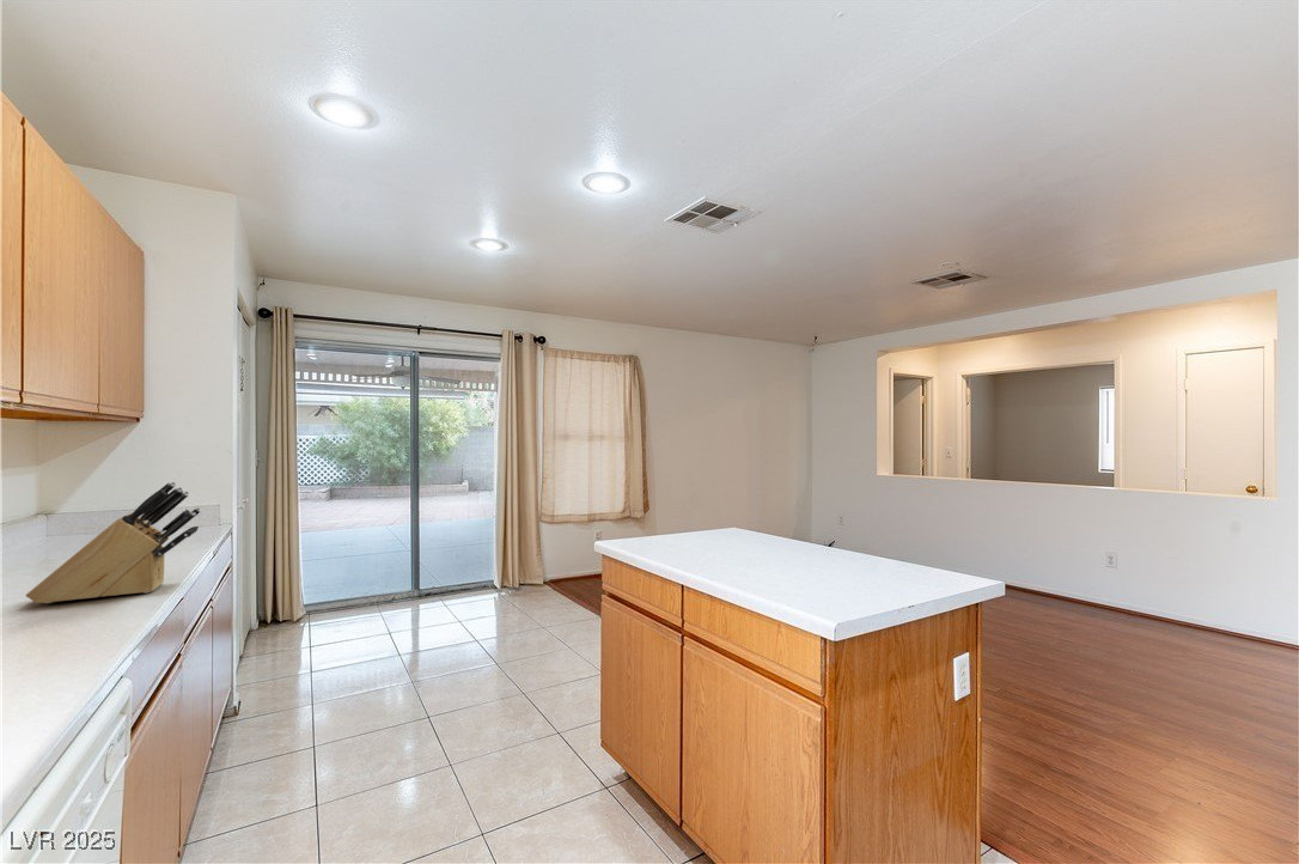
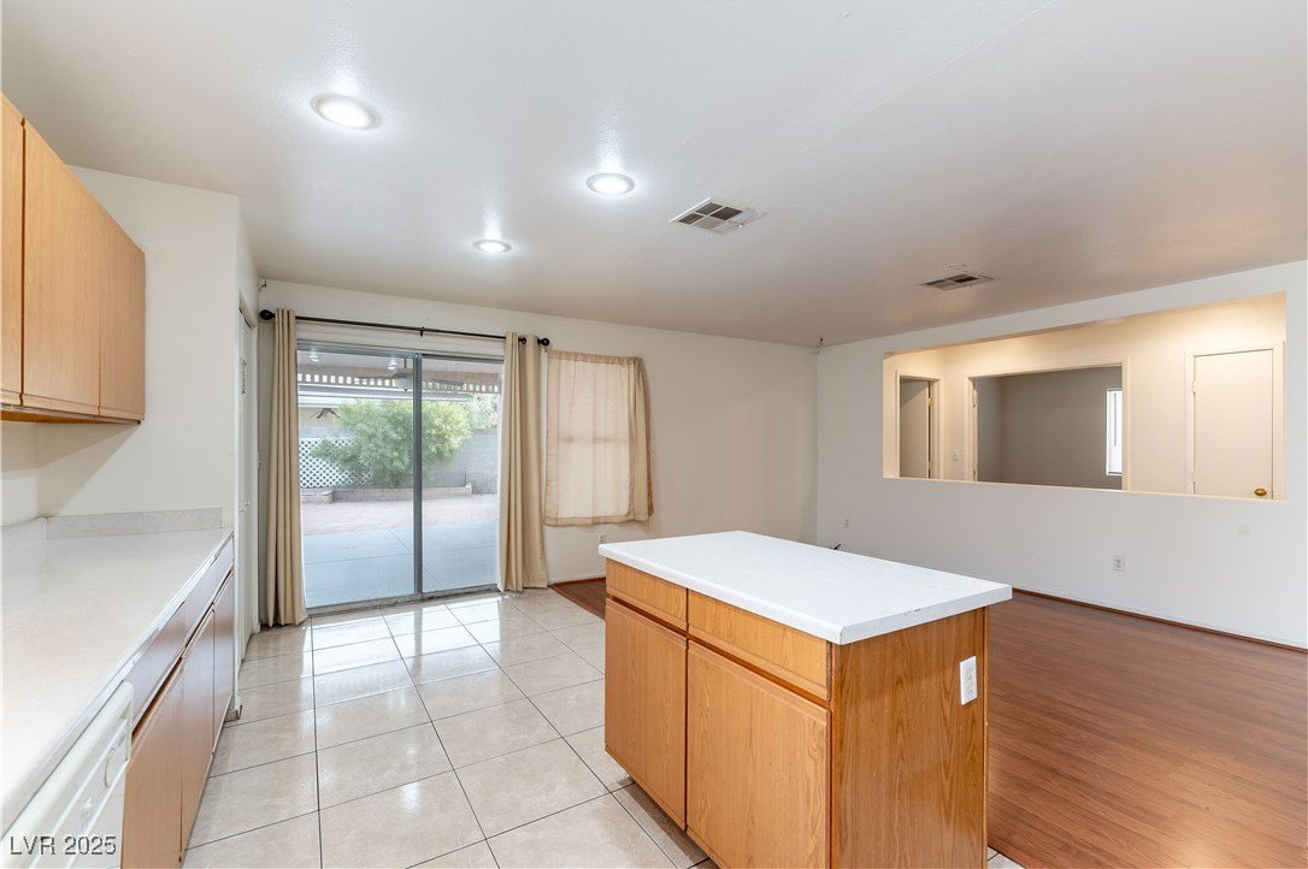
- knife block (121, 537)
